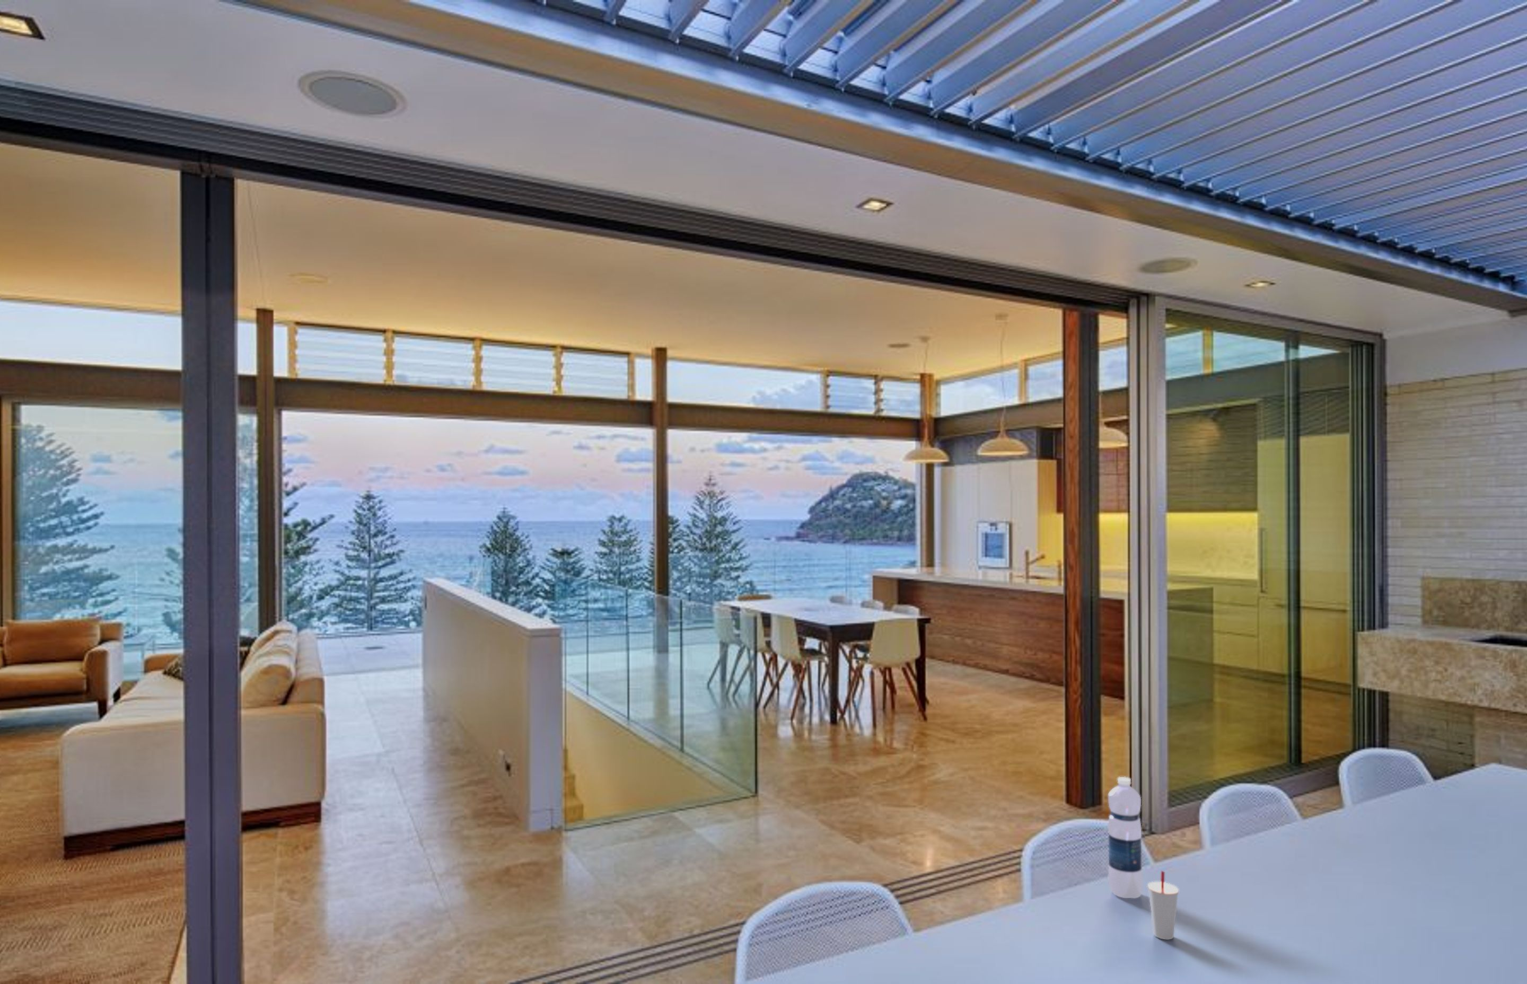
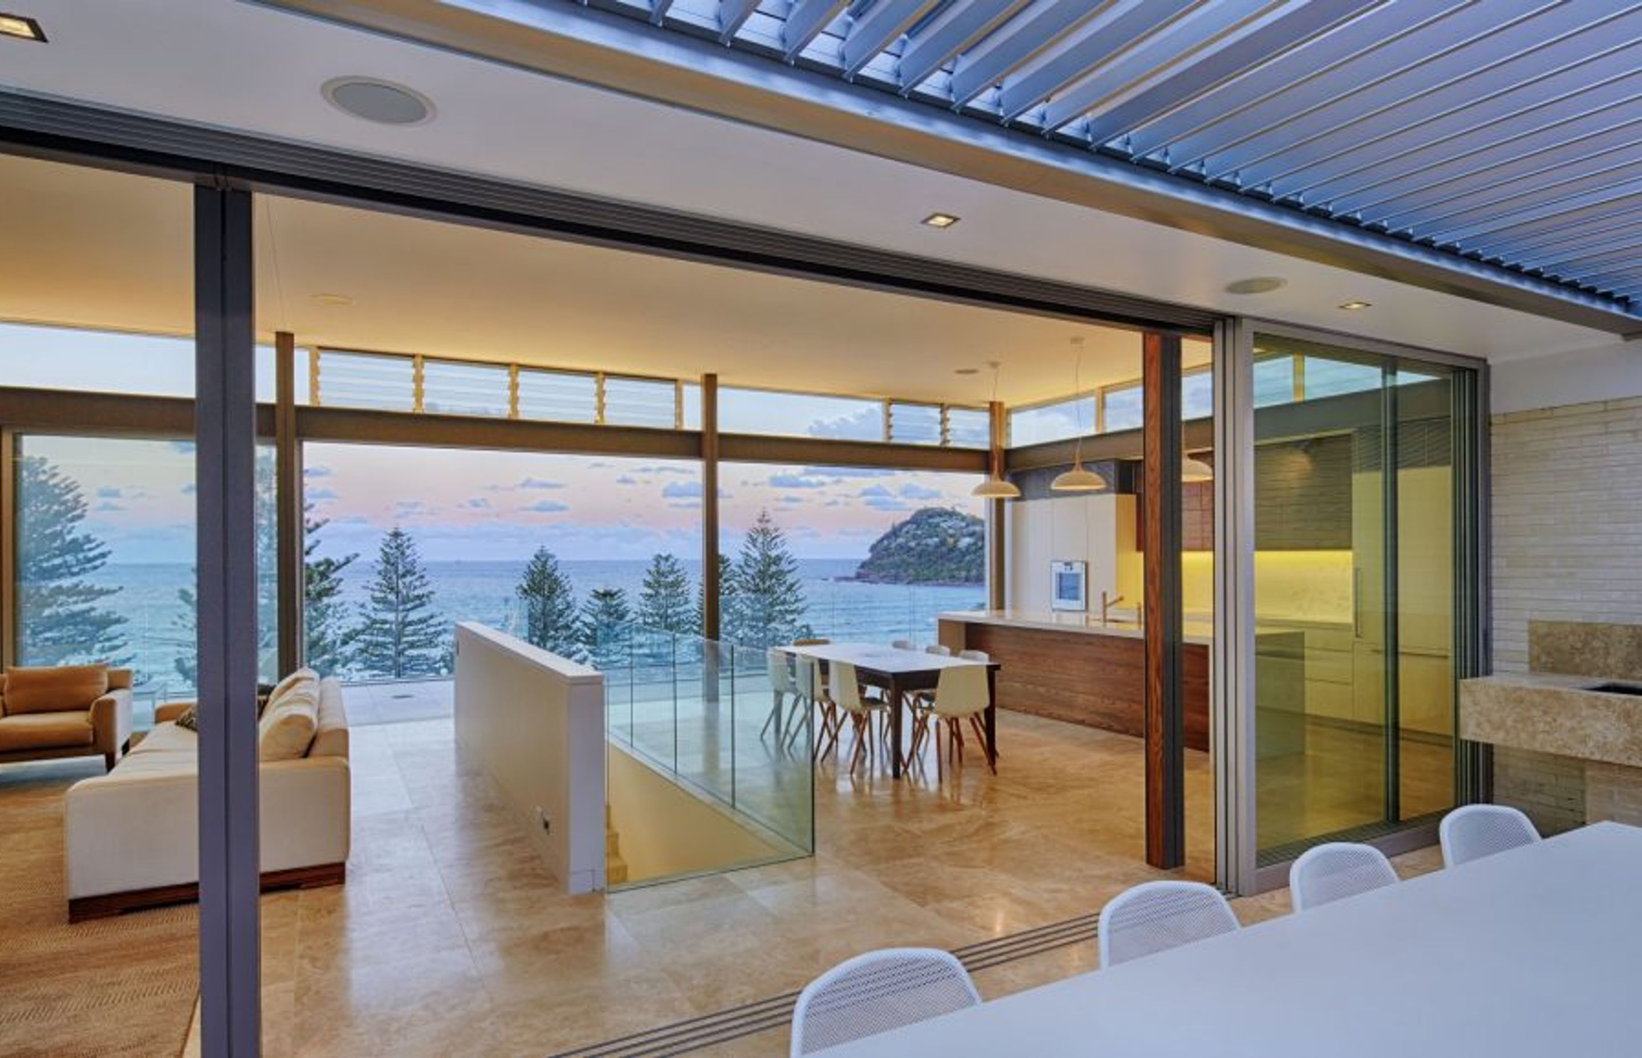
- cup (1163, 903)
- water bottle (1124, 836)
